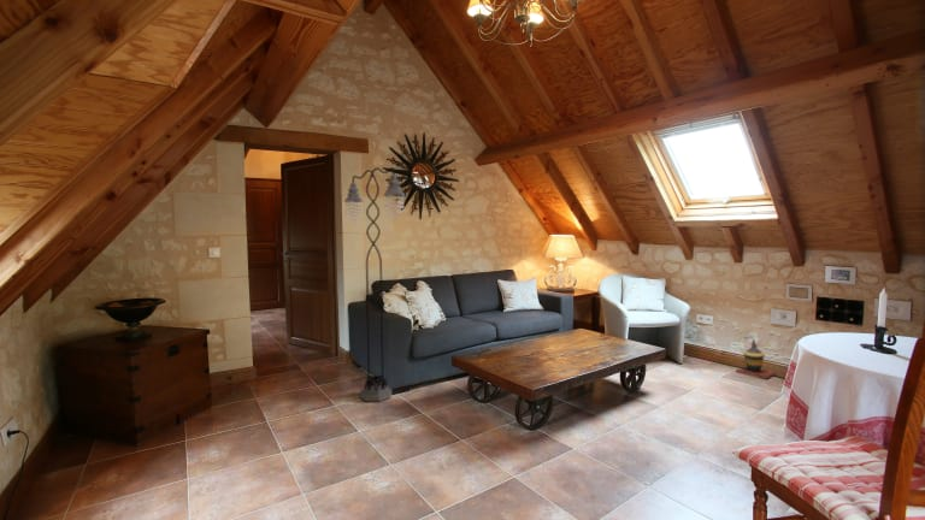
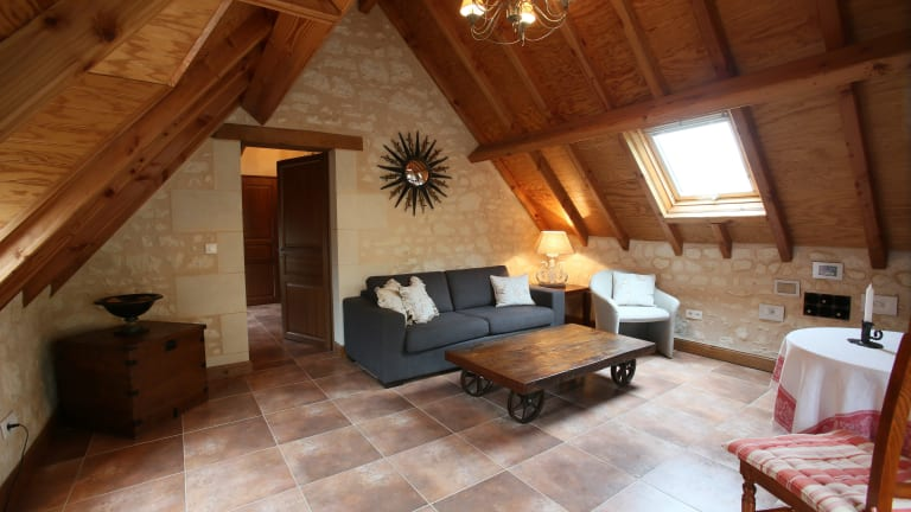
- floor lamp (367, 283)
- decorative basket (755, 354)
